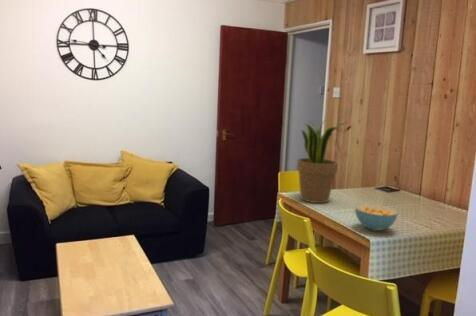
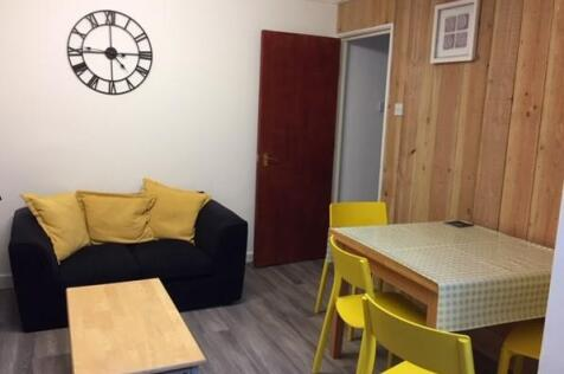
- potted plant (320, 159)
- cereal bowl (375, 219)
